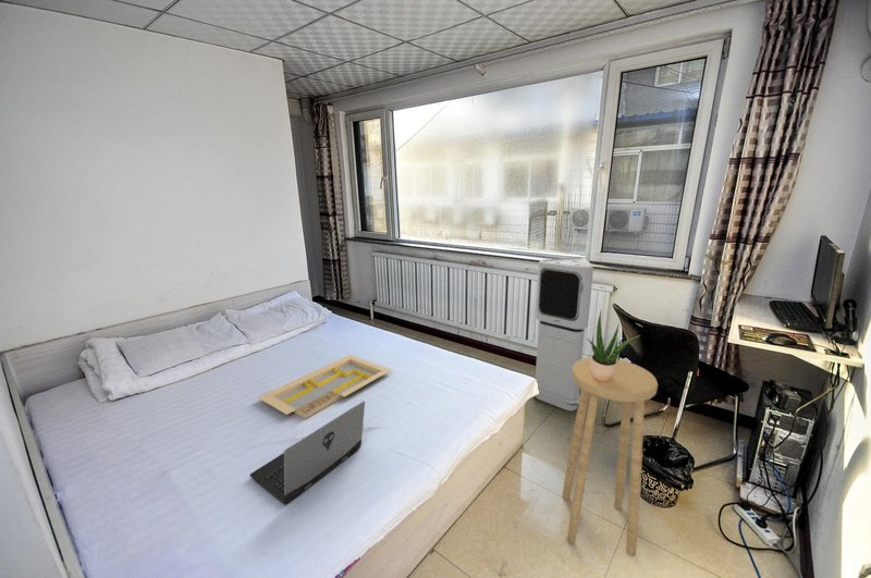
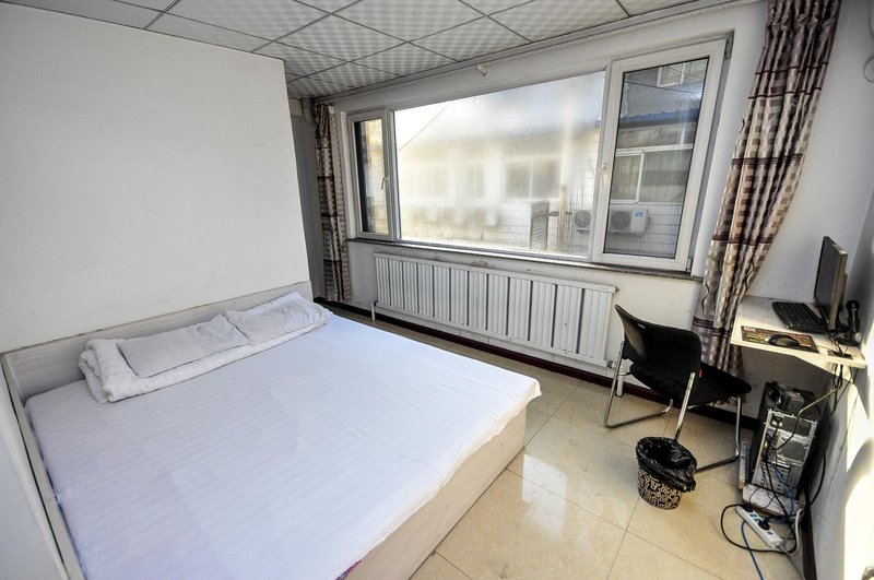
- stool (590, 447)
- laptop (308, 438)
- potted plant (603, 346)
- air purifier (566, 331)
- serving tray (329, 384)
